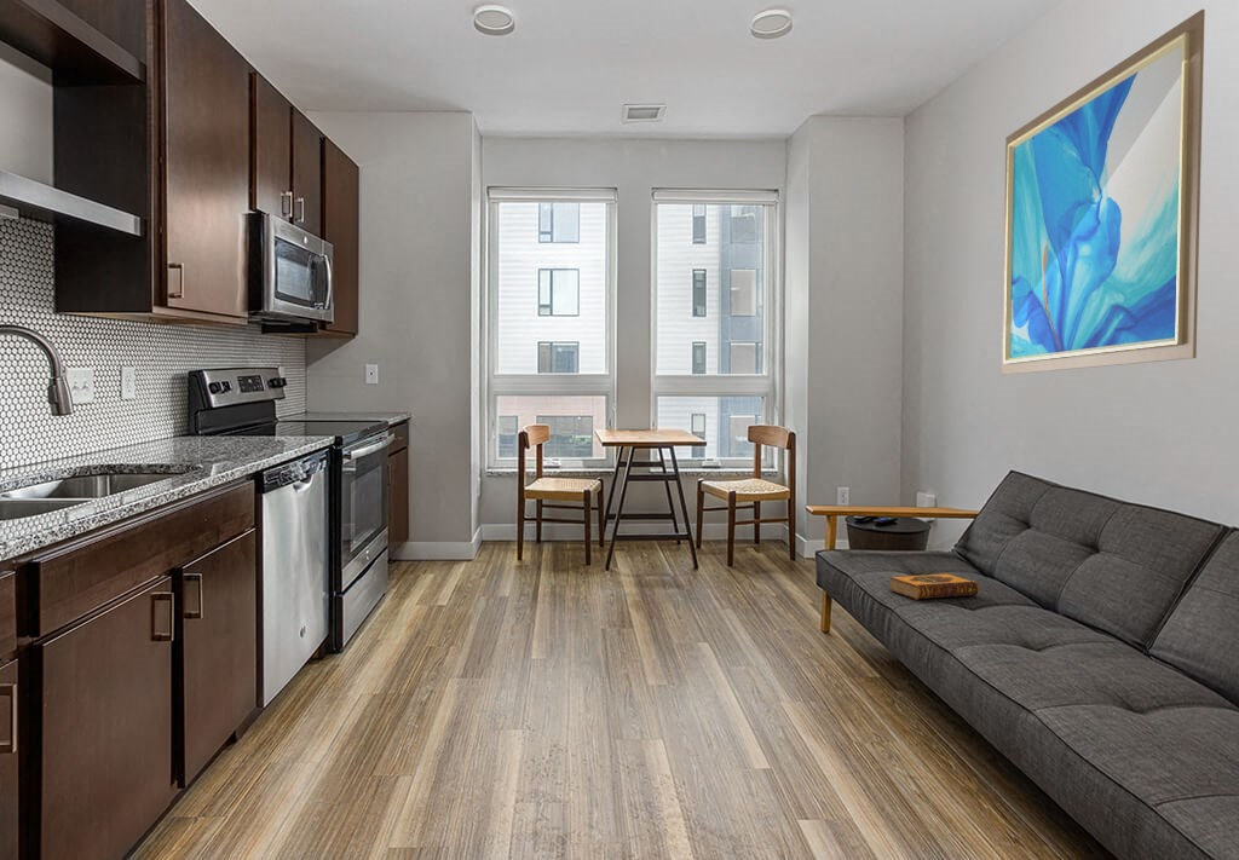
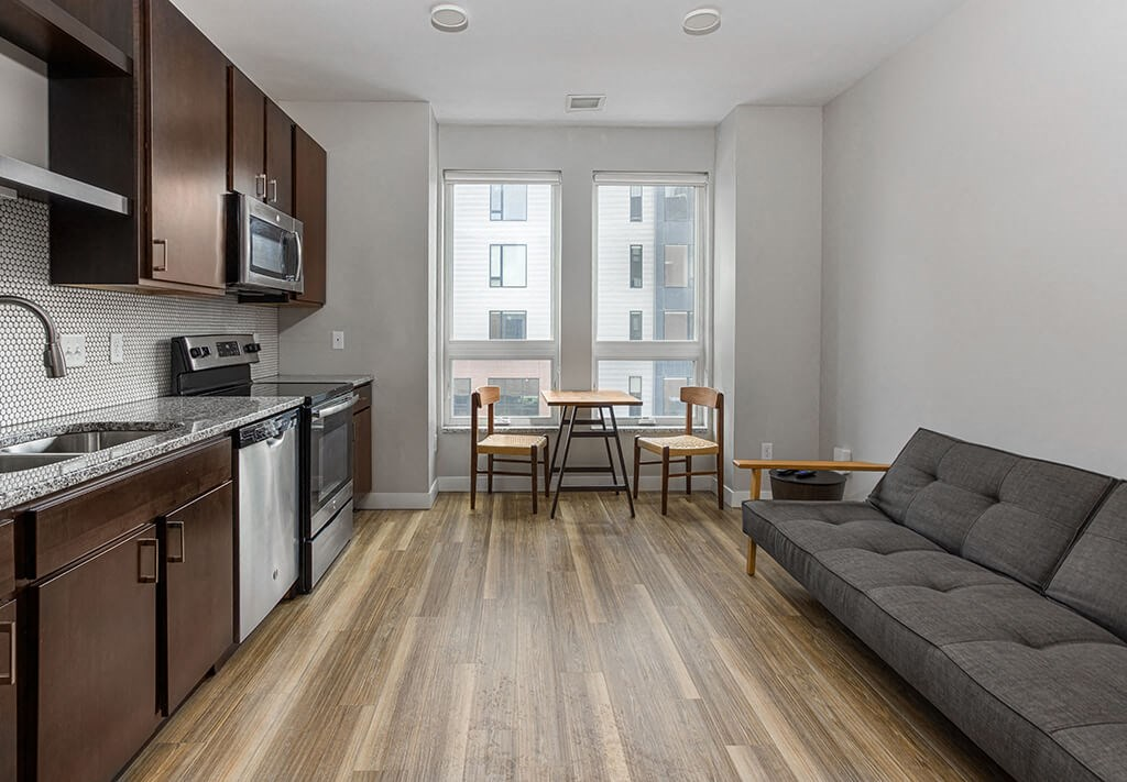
- wall art (1080, 226)
- hardback book (933, 587)
